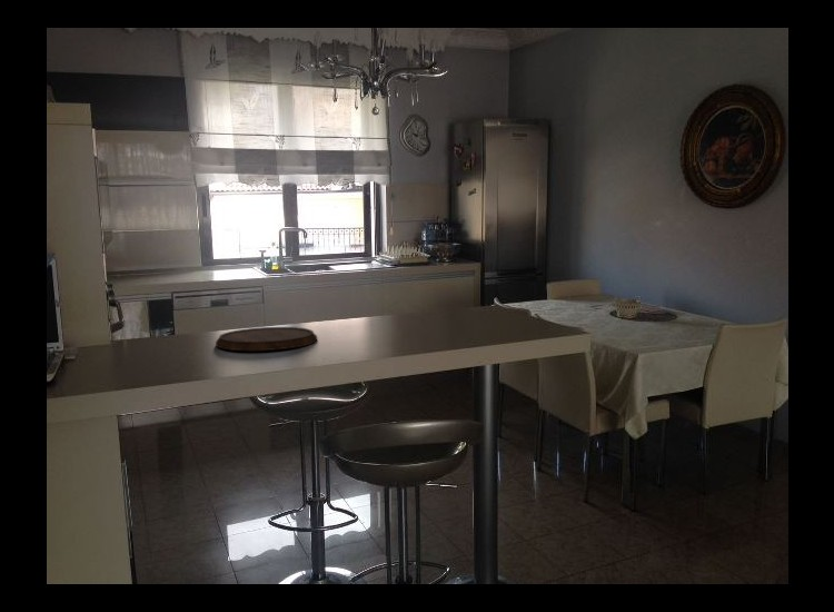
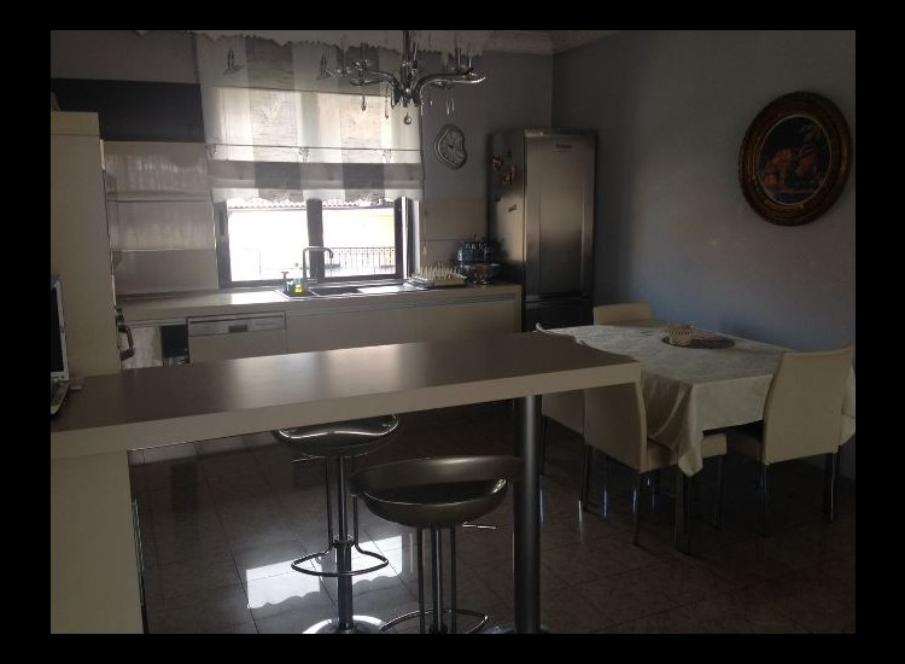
- cutting board (267, 337)
